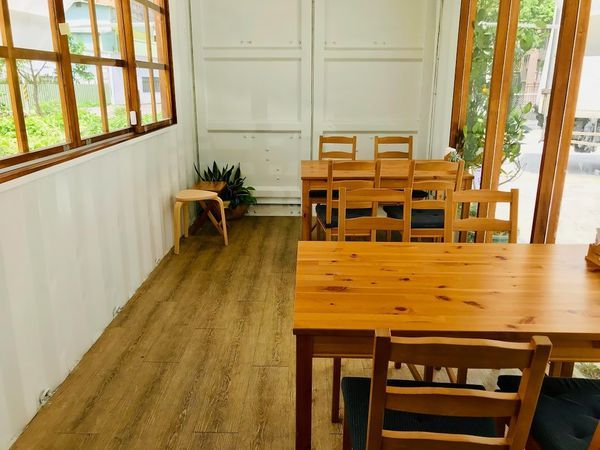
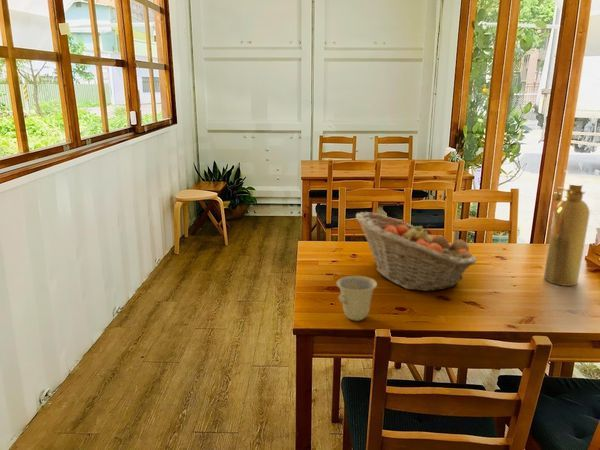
+ fruit basket (412, 246)
+ cup (356, 299)
+ spray bottle (564, 232)
